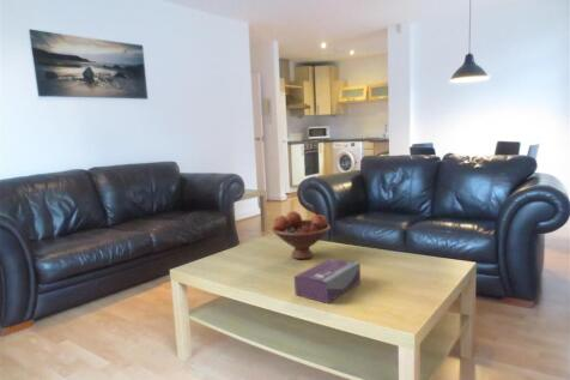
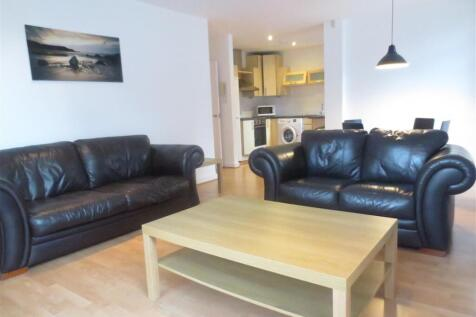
- tissue box (328, 278)
- fruit bowl (301, 235)
